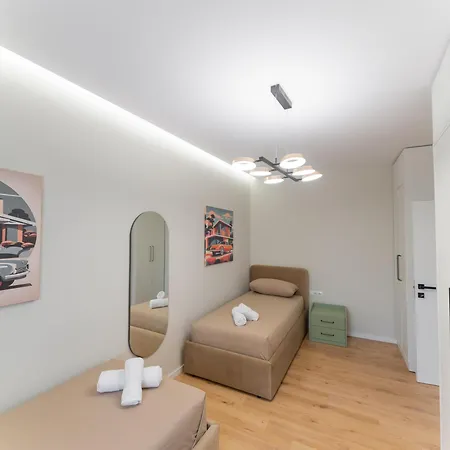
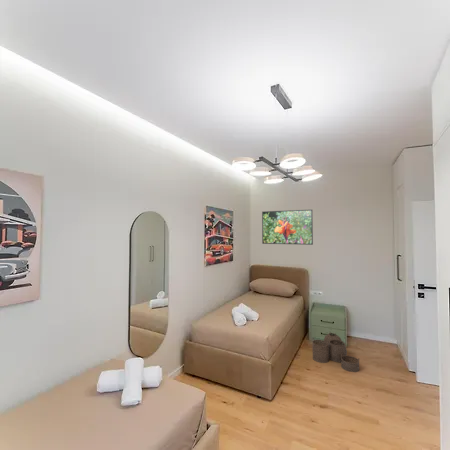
+ woven basket (336, 347)
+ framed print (286, 227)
